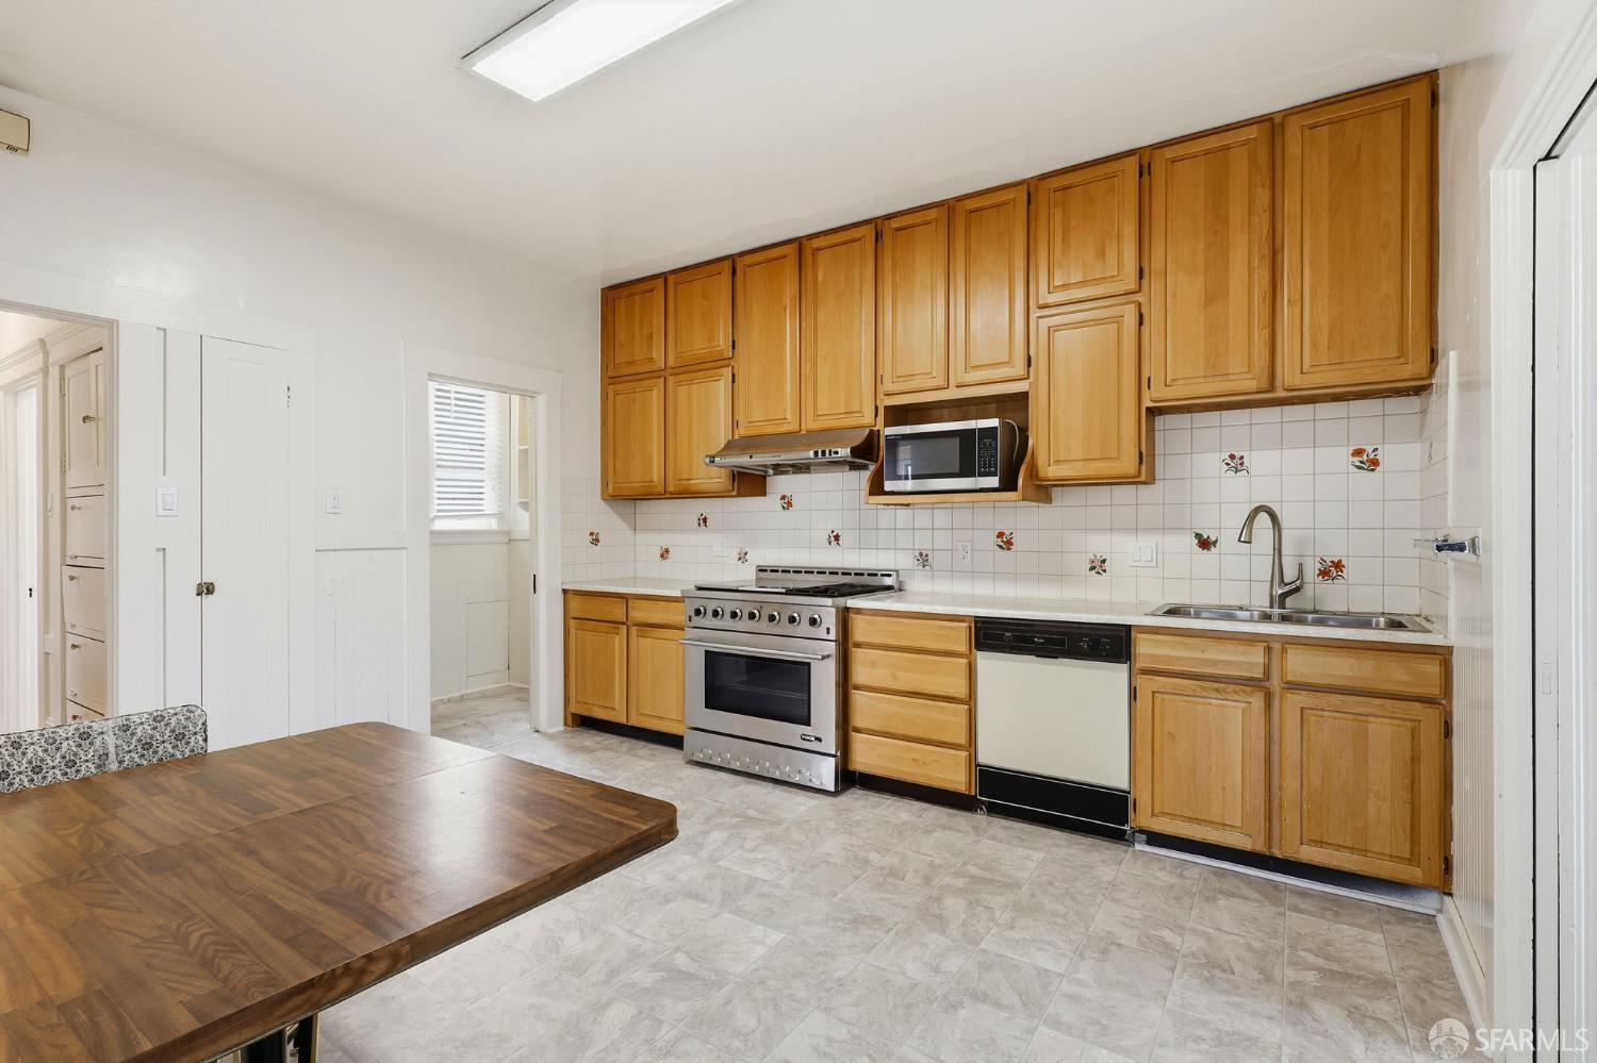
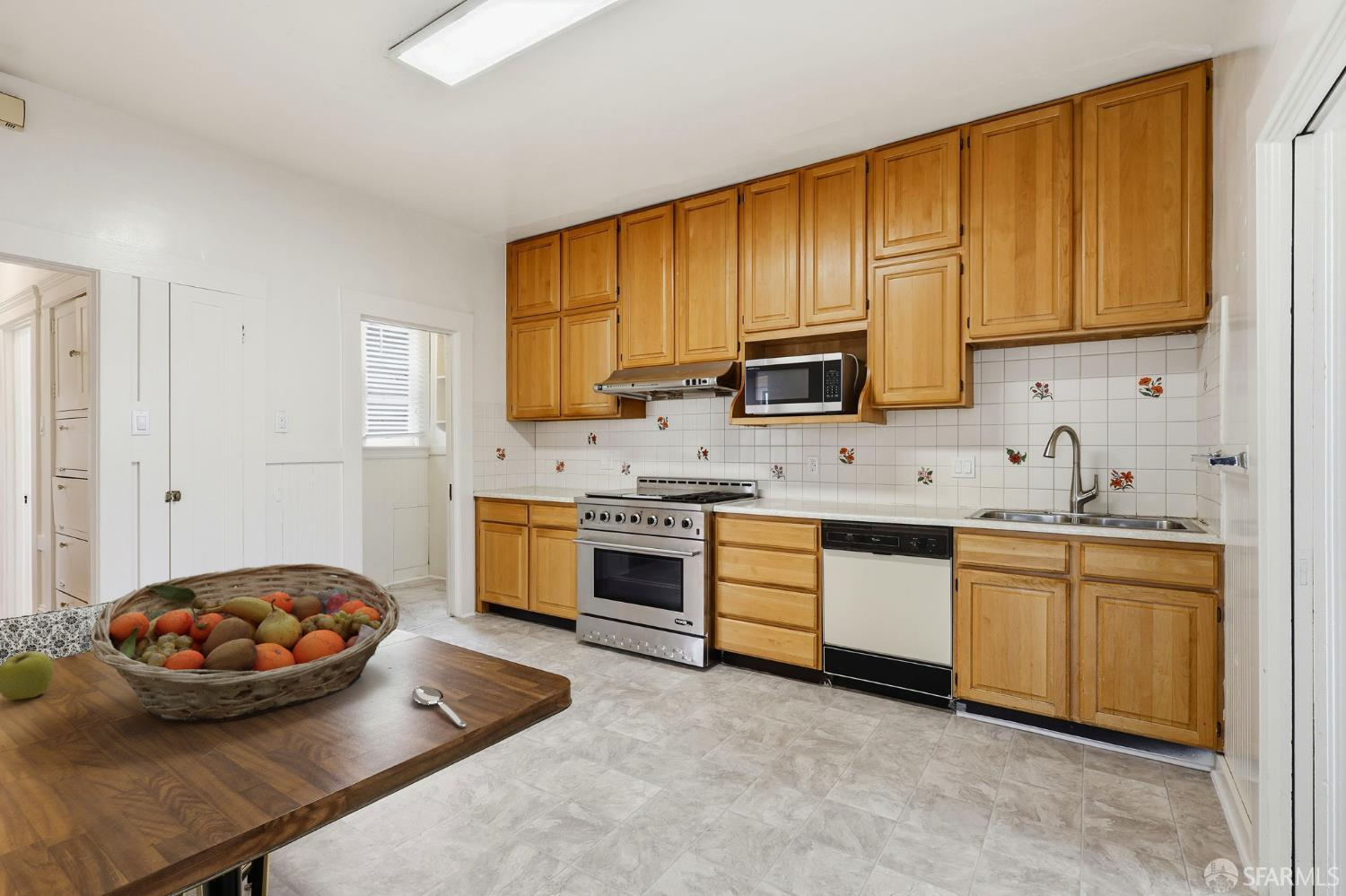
+ spoon (440, 705)
+ apple (25, 671)
+ fruit basket (261, 633)
